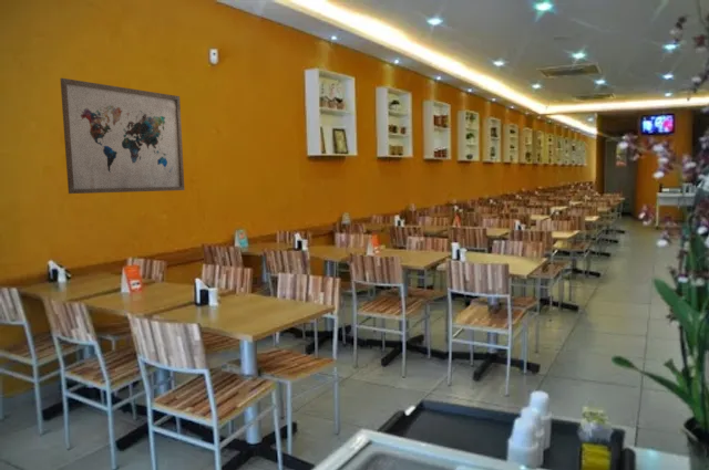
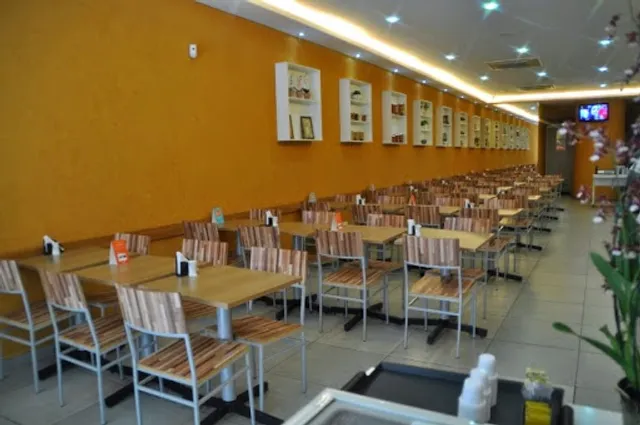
- wall art (129, 140)
